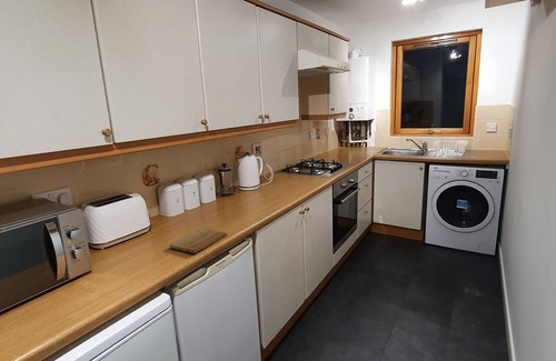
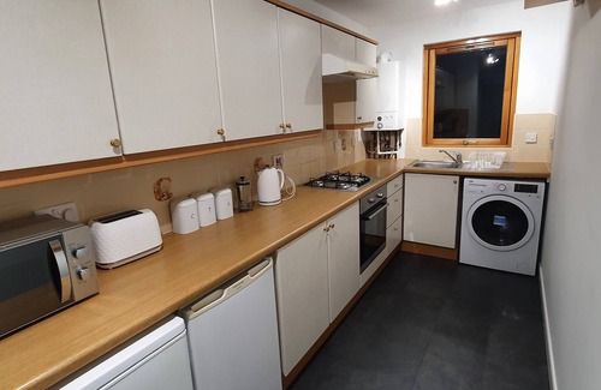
- cutting board (199, 239)
